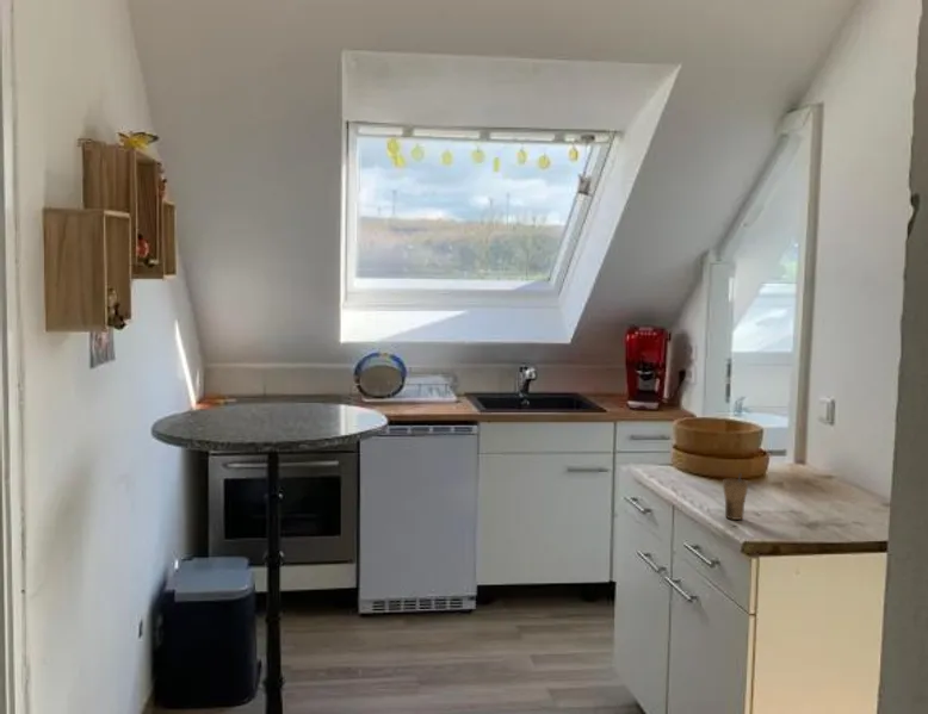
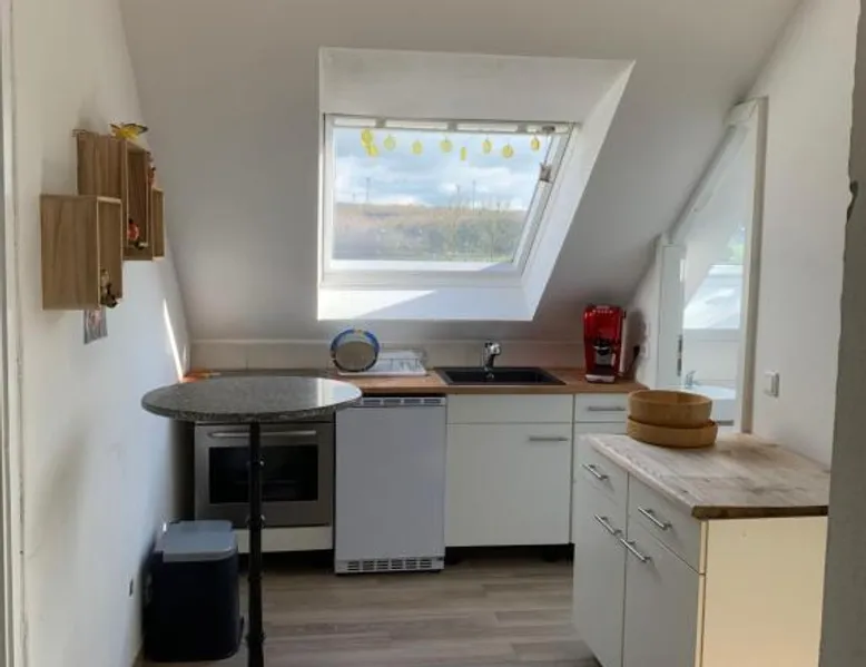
- cup (735, 493)
